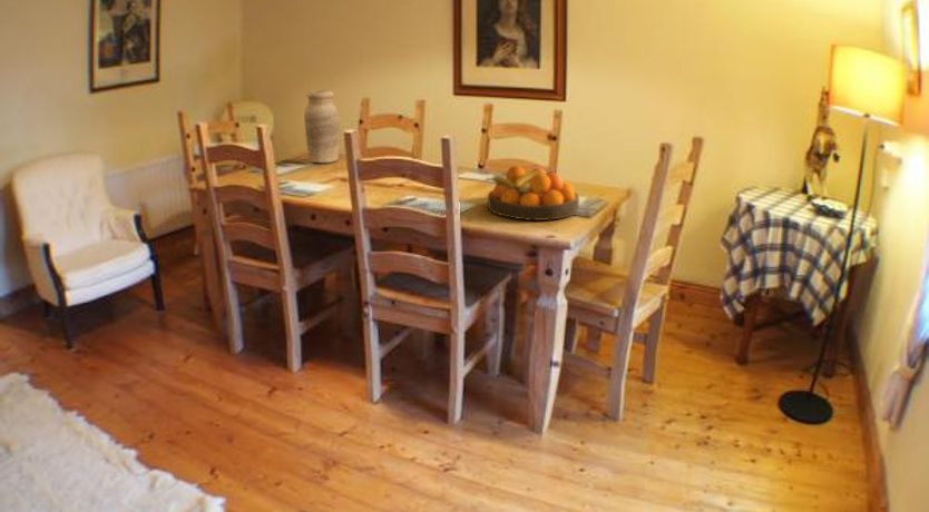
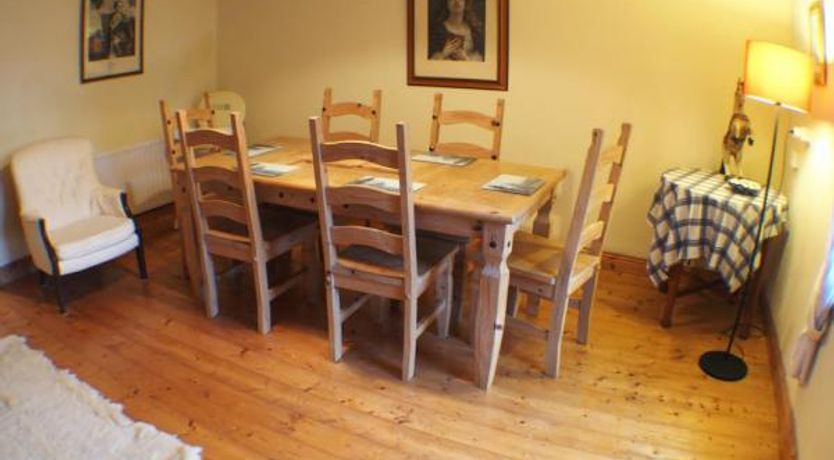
- fruit bowl (534, 188)
- vase (322, 126)
